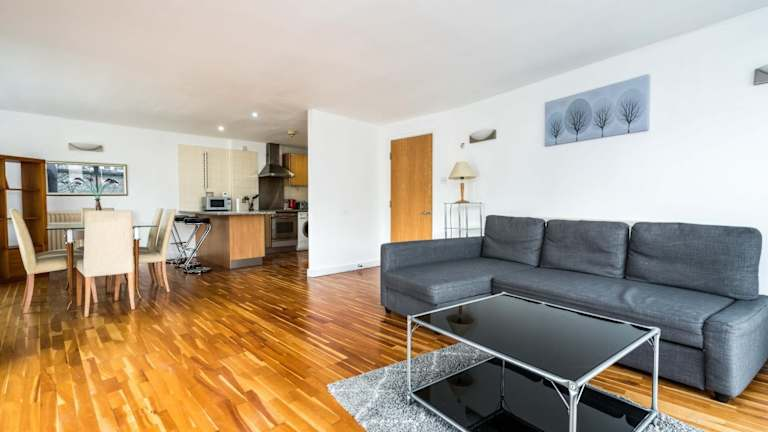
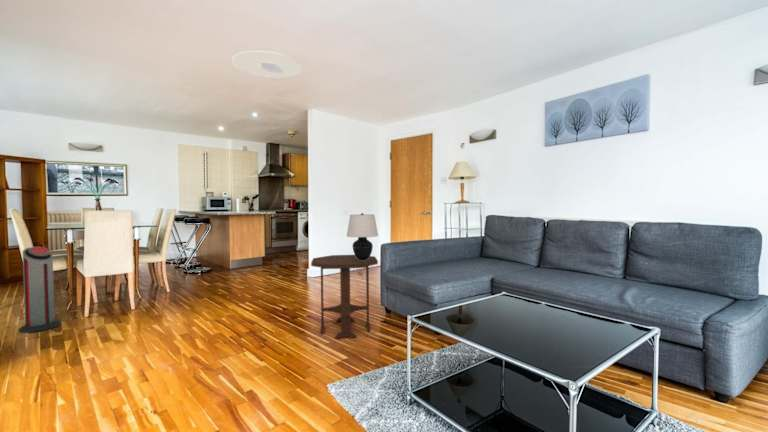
+ air purifier (39, 287)
+ side table (345, 294)
+ table lamp (362, 235)
+ ceiling light (267, 62)
